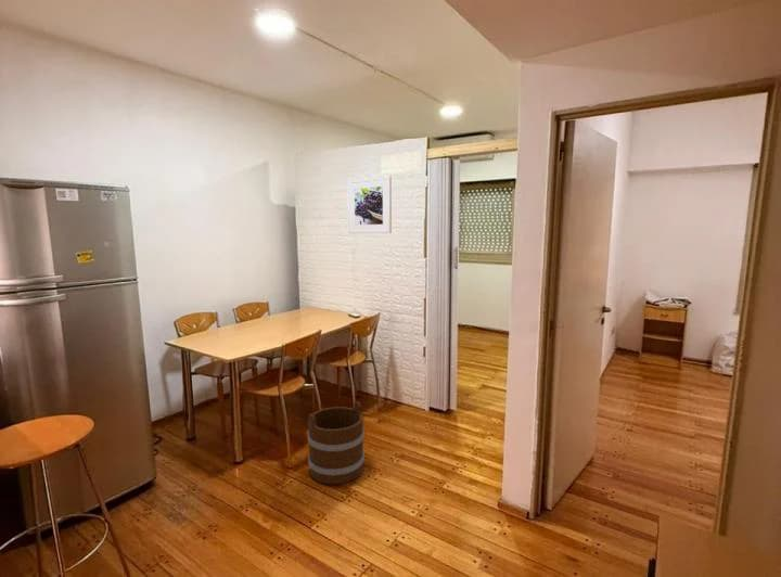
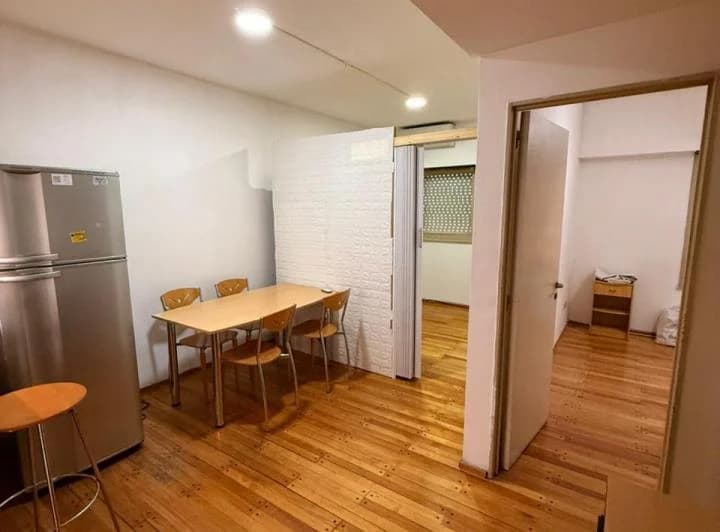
- bucket (335, 438)
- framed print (368, 206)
